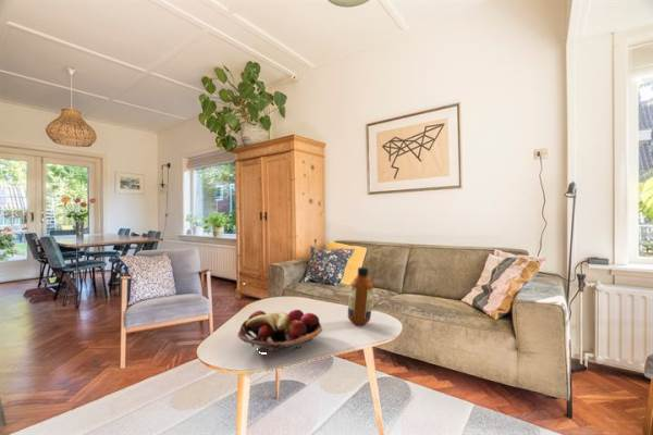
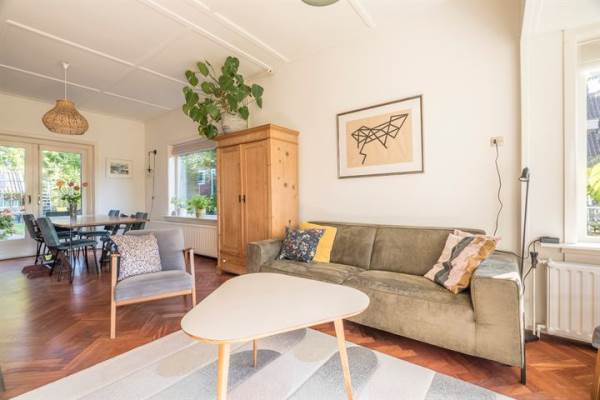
- fruit basket (281, 326)
- bottle (360, 295)
